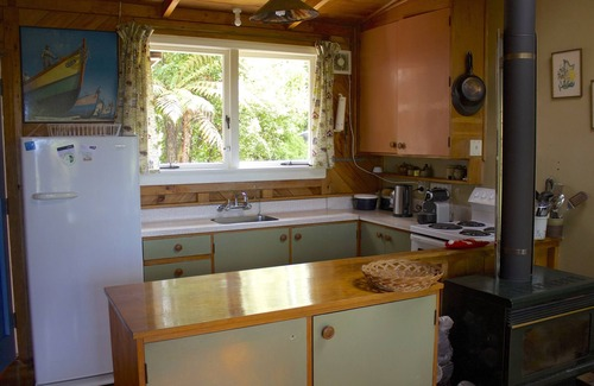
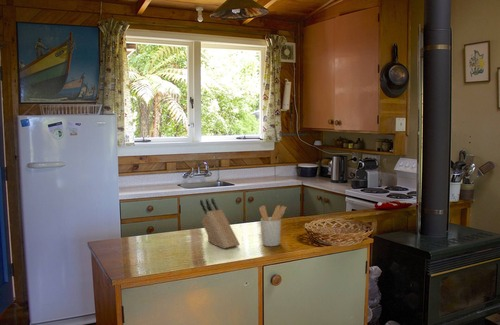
+ utensil holder (274, 224)
+ knife block (217, 221)
